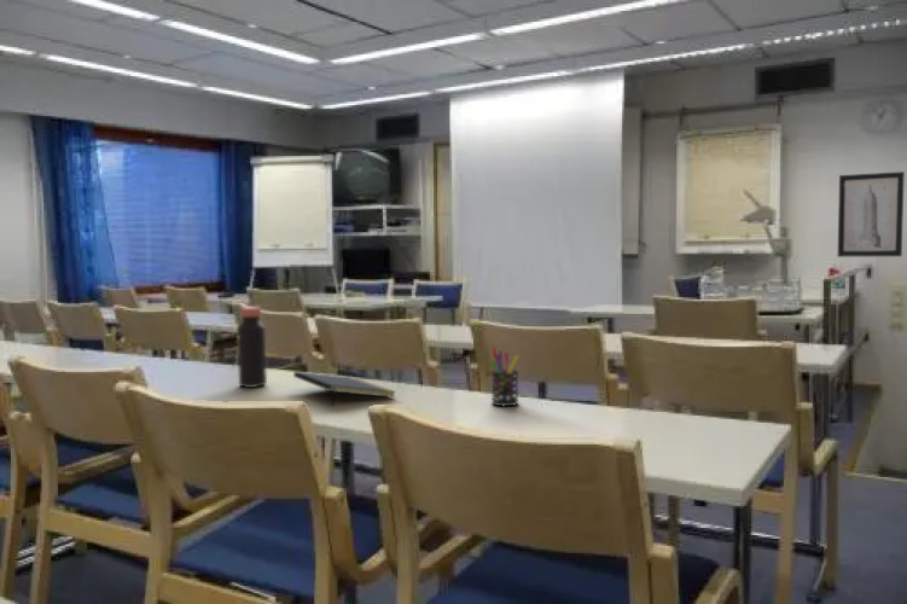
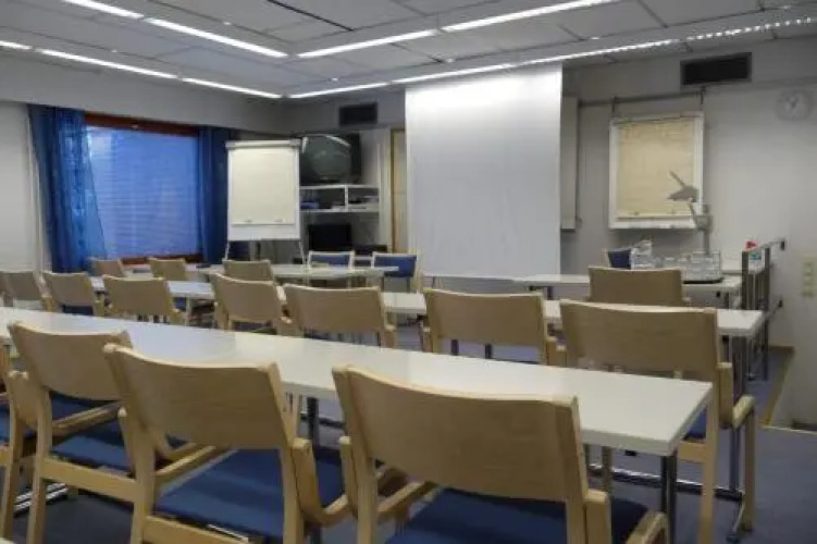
- pen holder (501, 376)
- wall art (870, 215)
- bottle (251, 345)
- notepad (343, 383)
